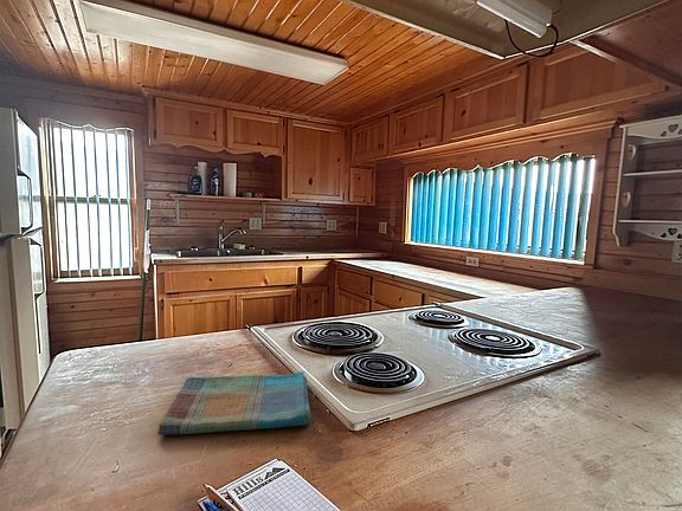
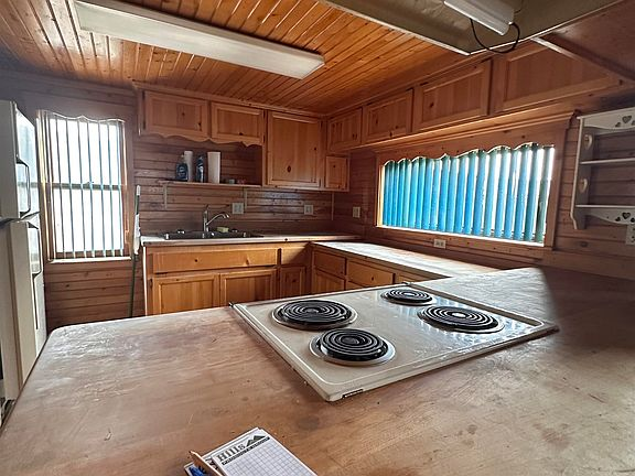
- dish towel (243, 399)
